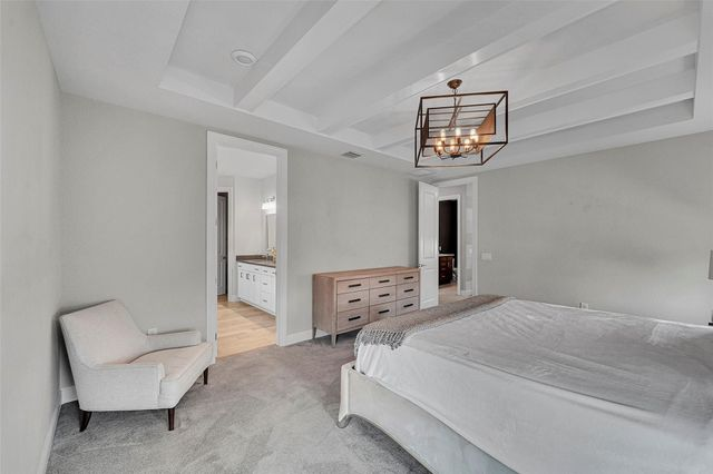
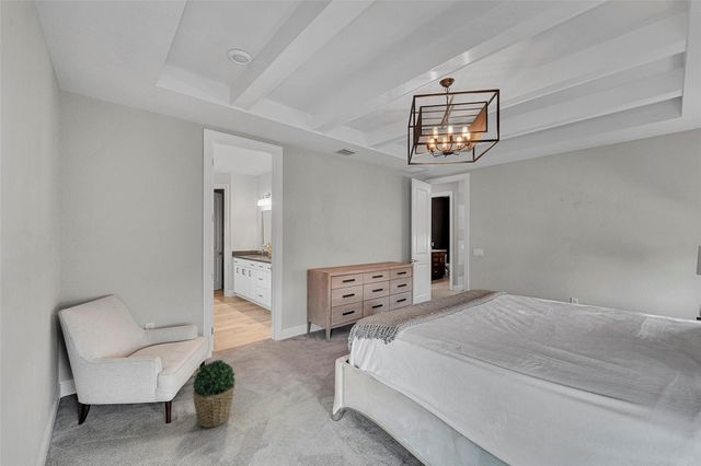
+ potted plant (214, 391)
